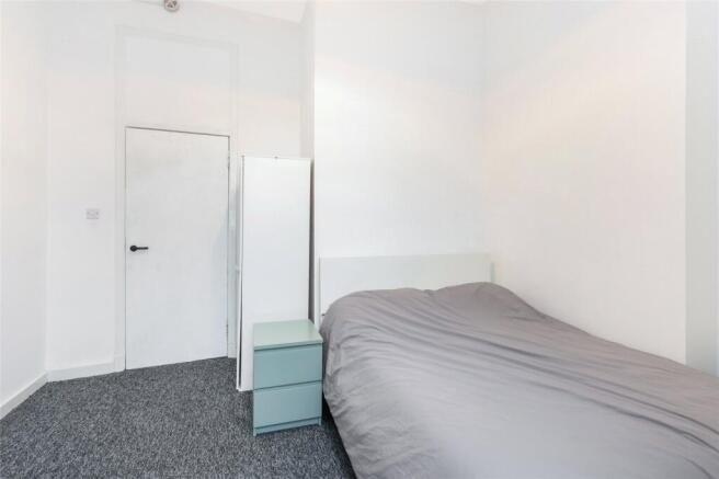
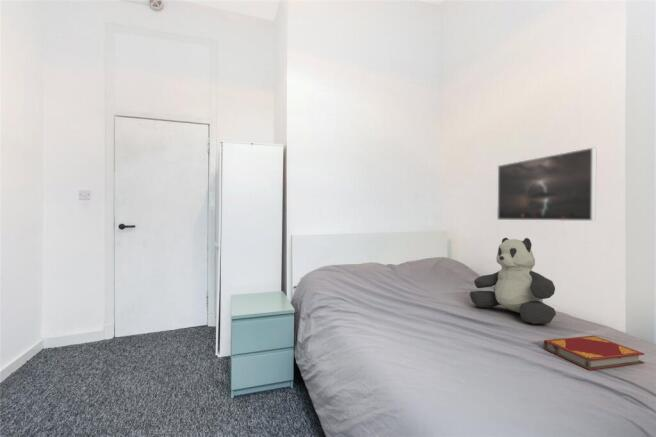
+ teddy bear (514, 275)
+ hardback book (591, 351)
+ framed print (539, 189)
